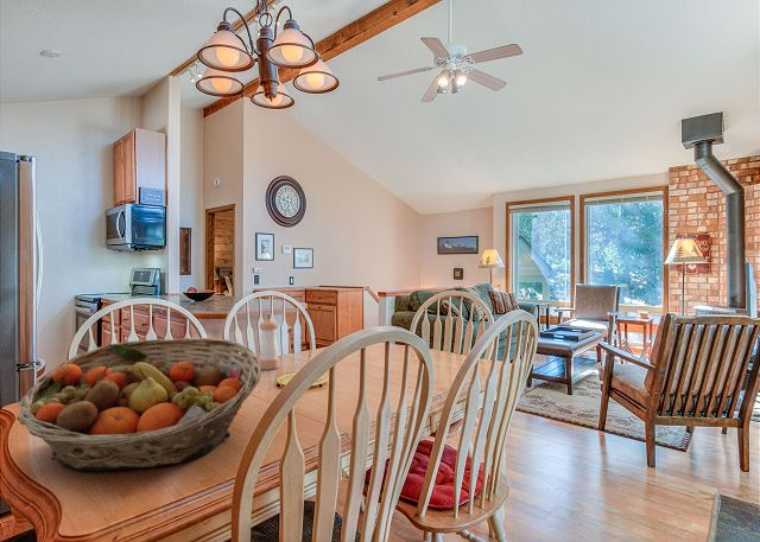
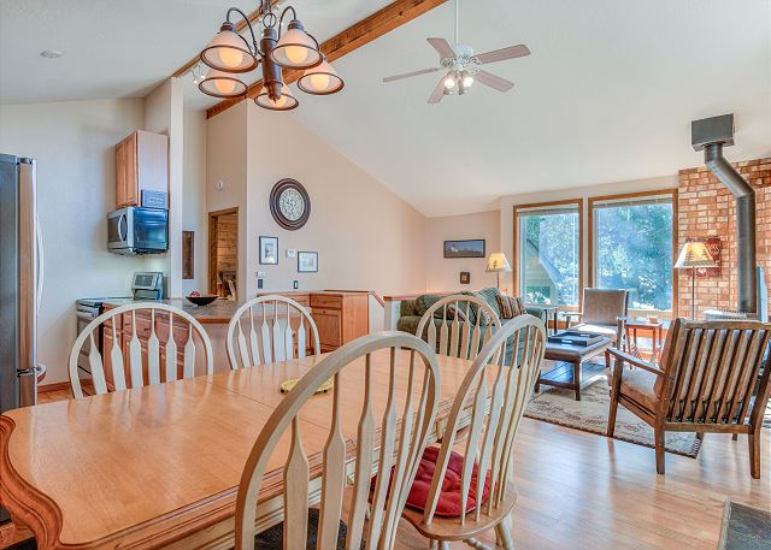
- fruit basket (151, 395)
- pepper shaker (268, 343)
